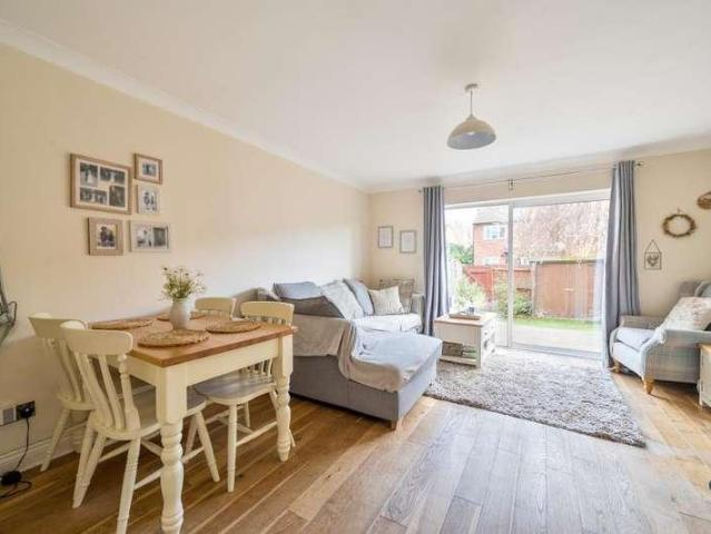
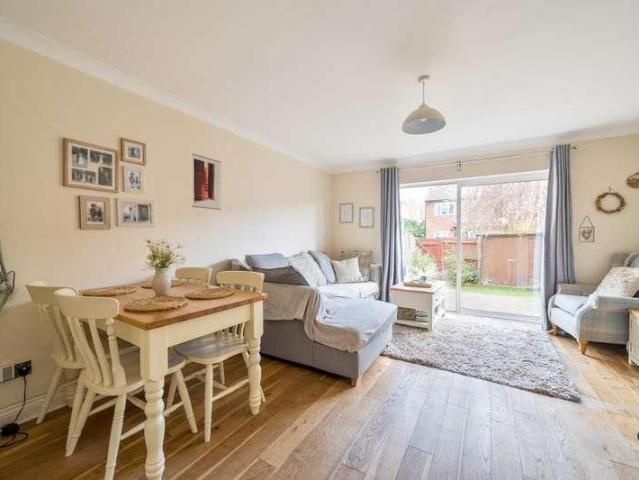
+ wall art (207, 183)
